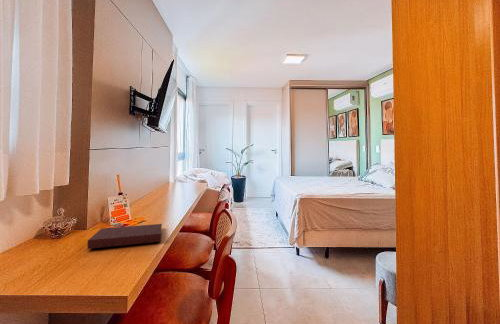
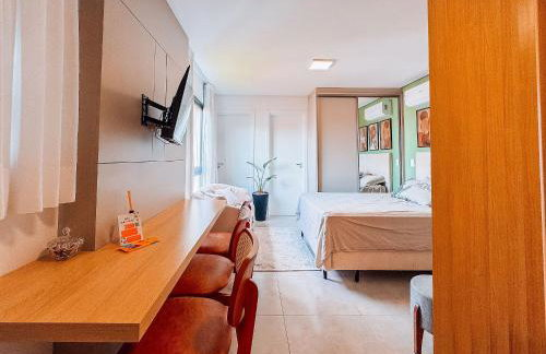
- notebook (129, 234)
